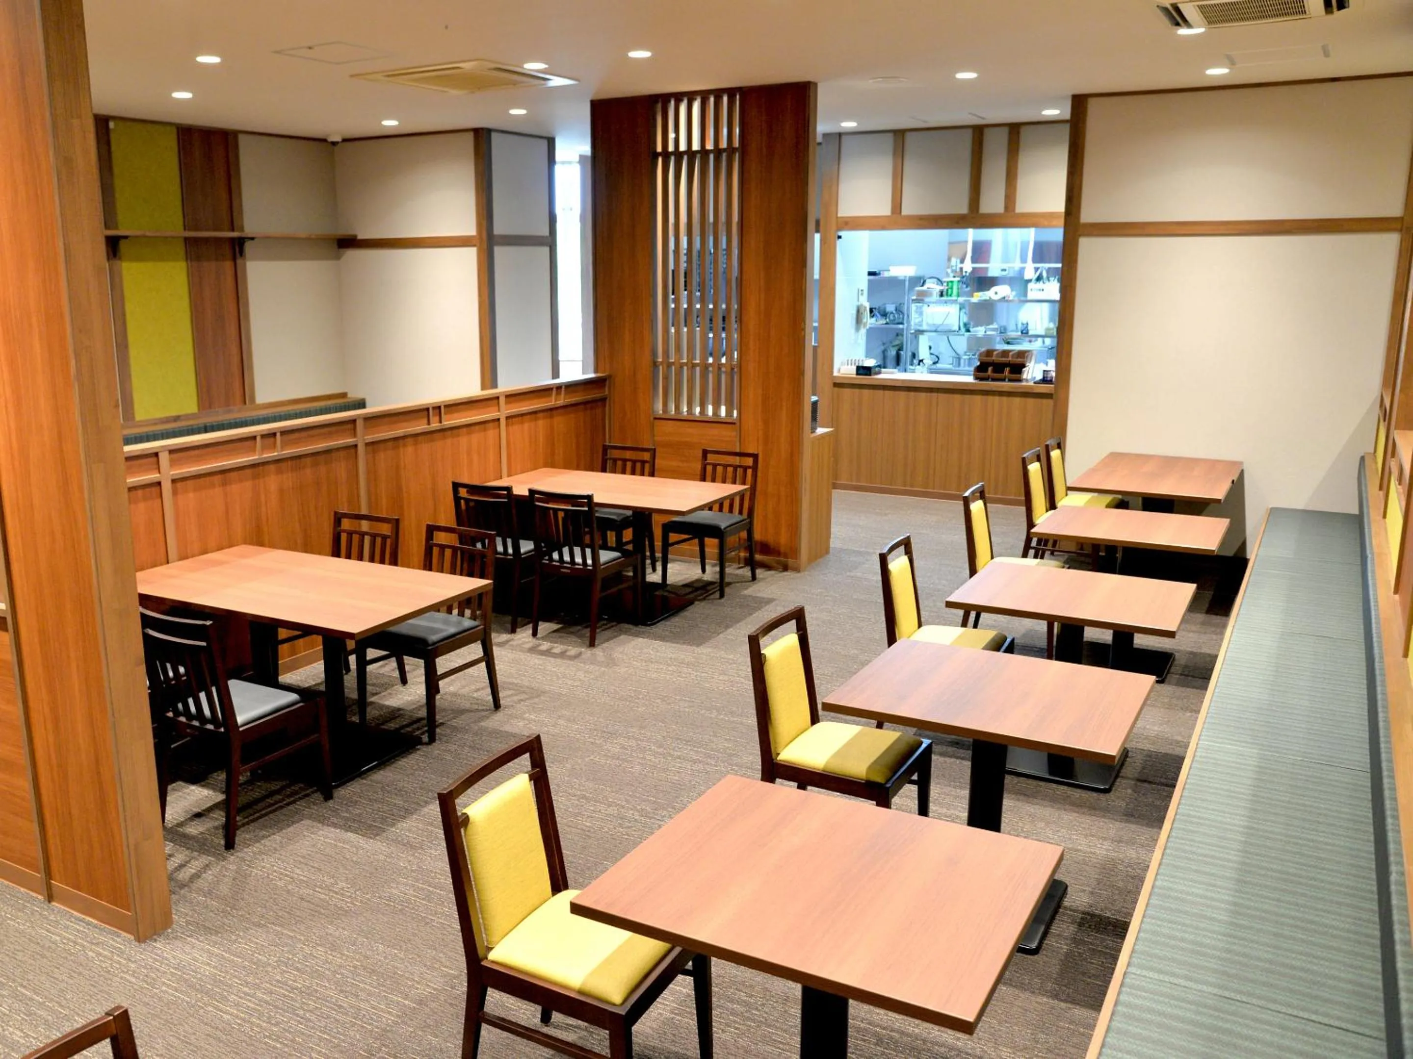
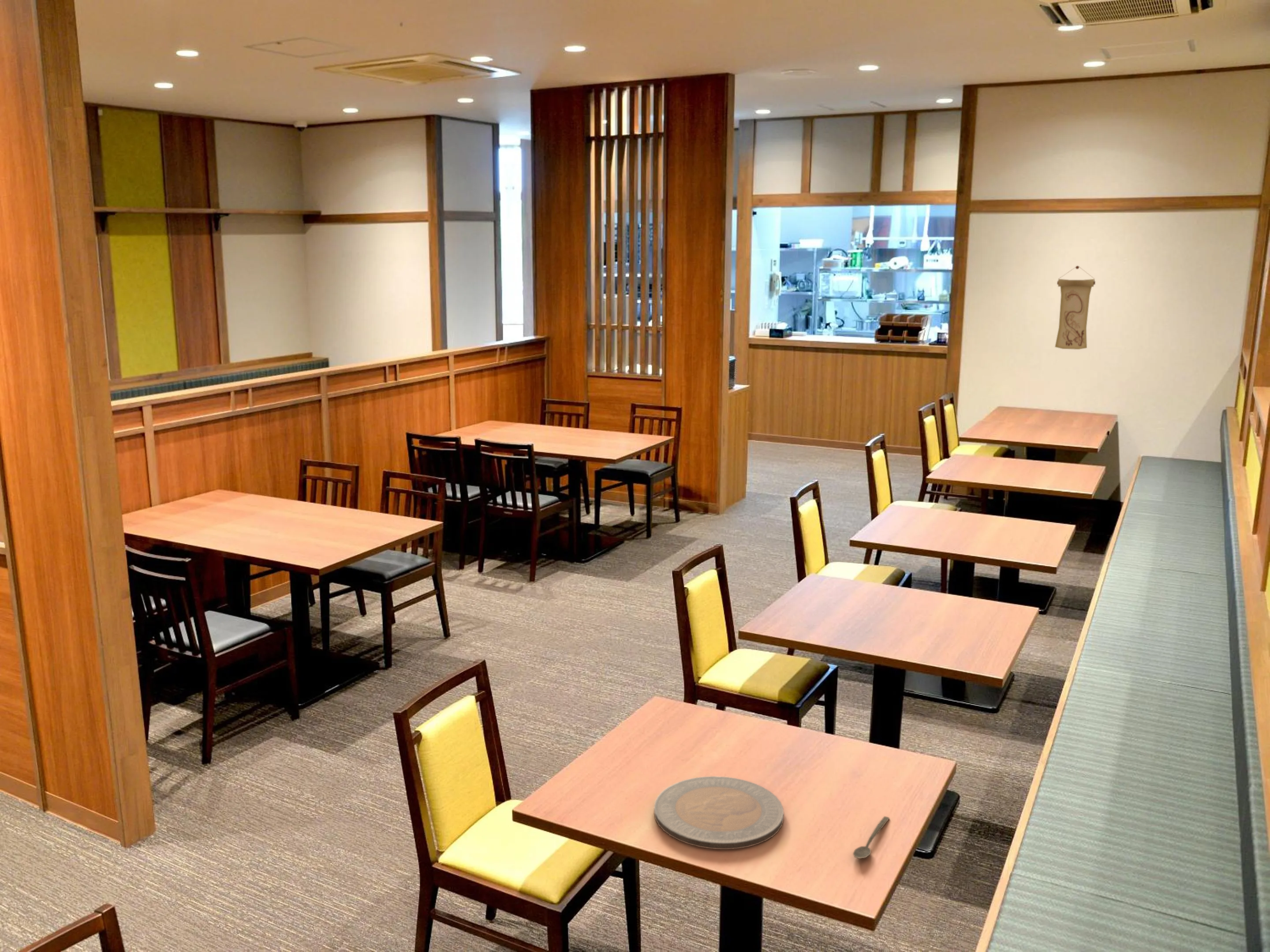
+ wall scroll (1074, 308)
+ plate (718, 811)
+ spoon (872, 837)
